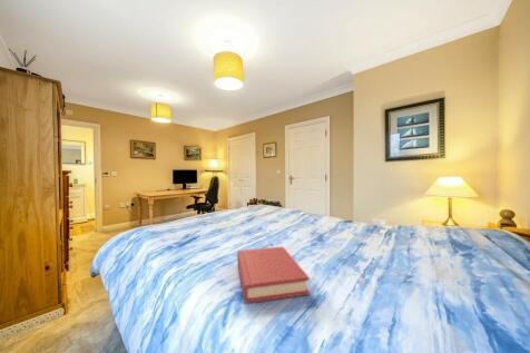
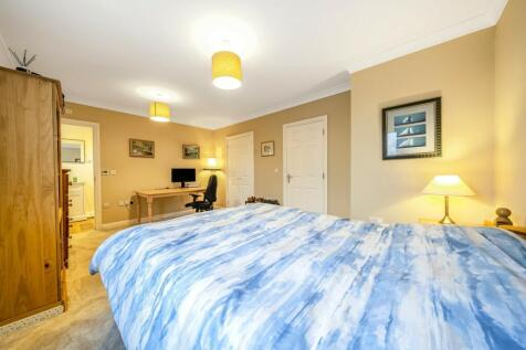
- hardback book (267, 268)
